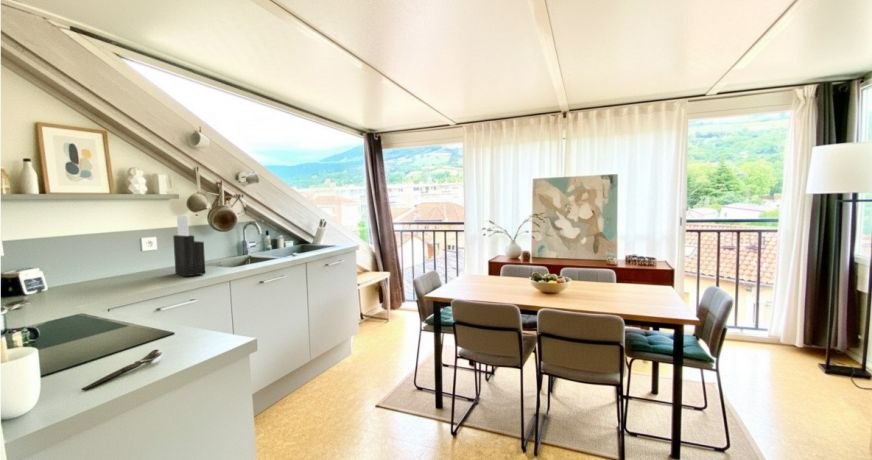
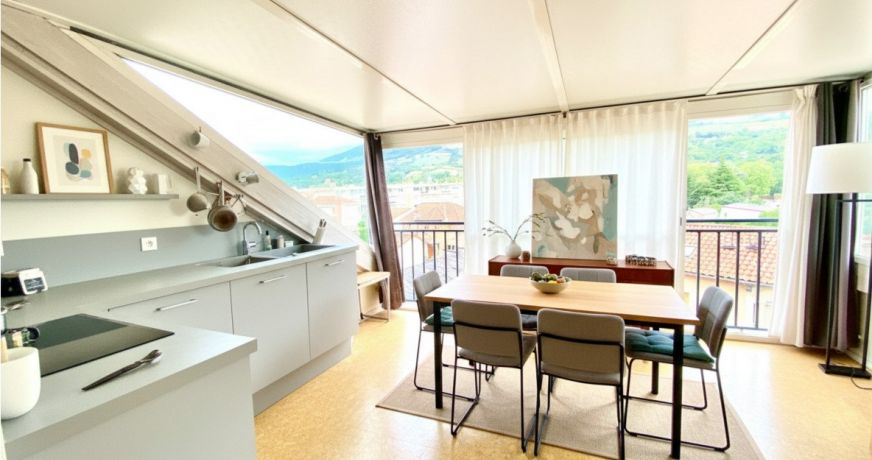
- knife block (190, 244)
